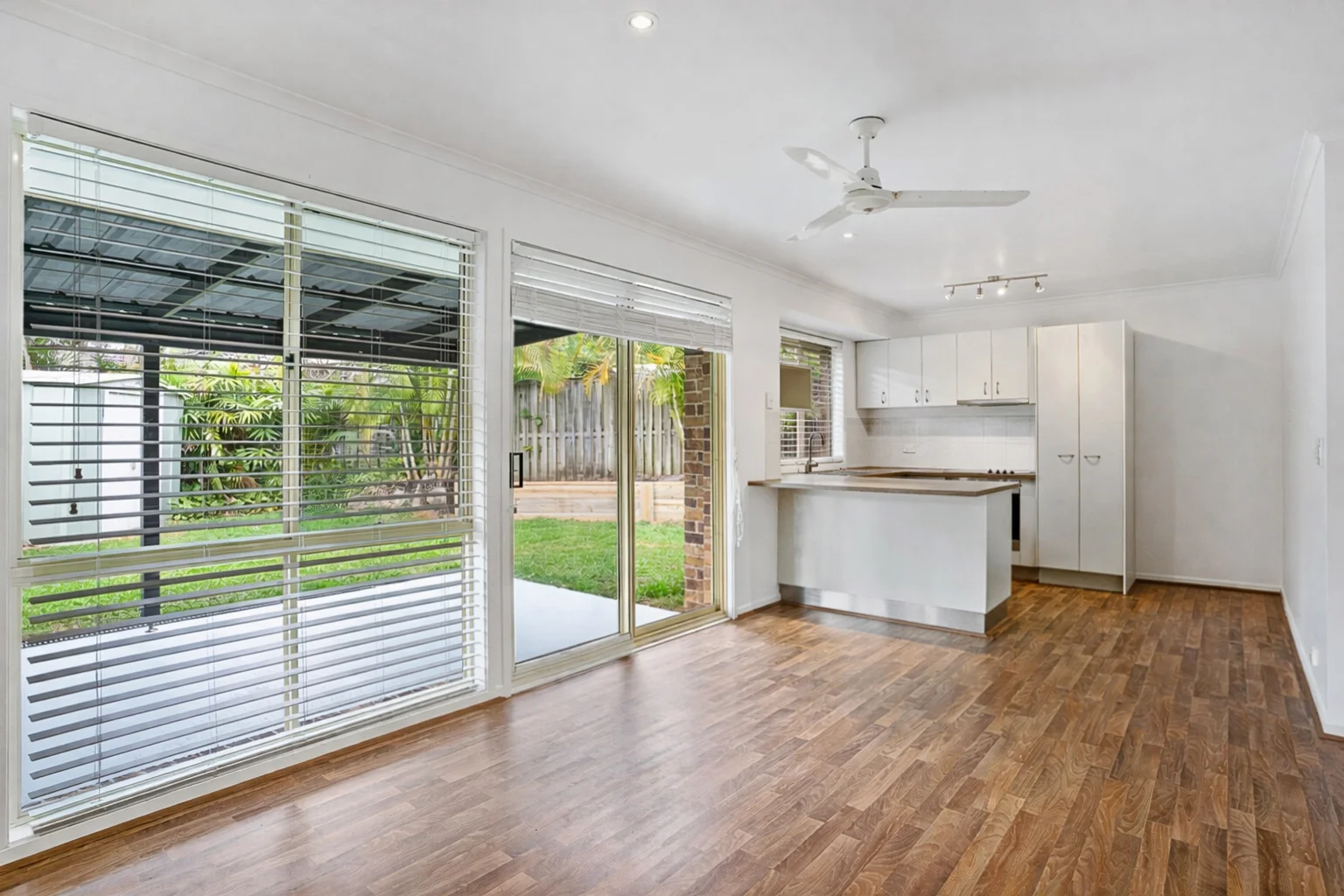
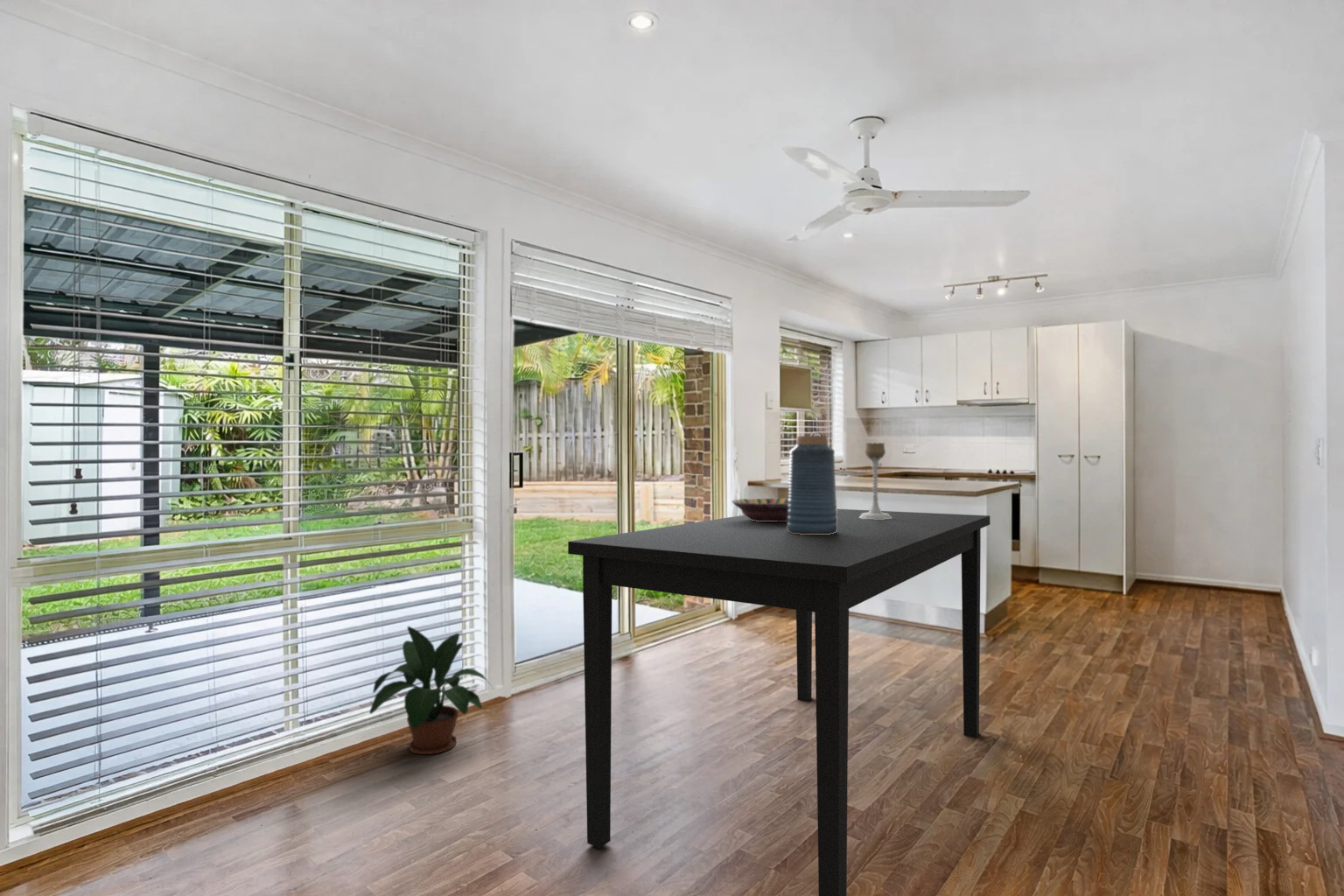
+ potted plant (430, 682)
+ vase (811, 483)
+ serving bowl (770, 509)
+ dining table (811, 653)
+ candle holder (875, 480)
